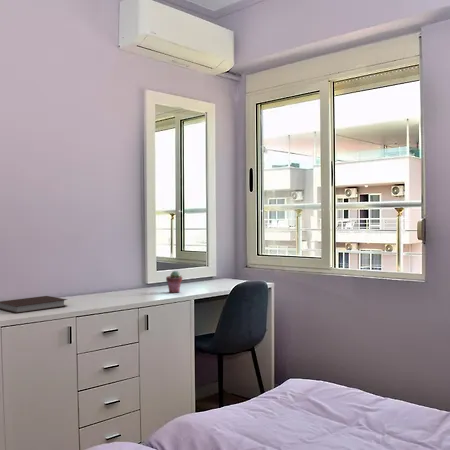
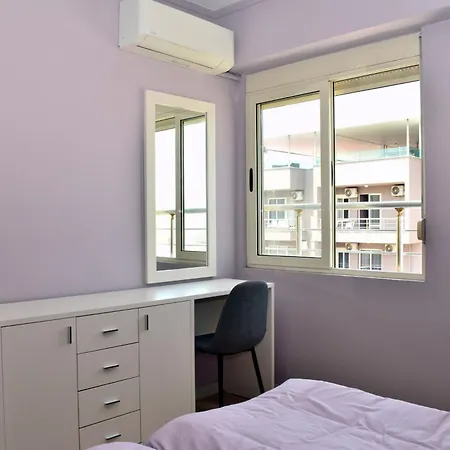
- potted succulent (174, 281)
- notebook (31, 303)
